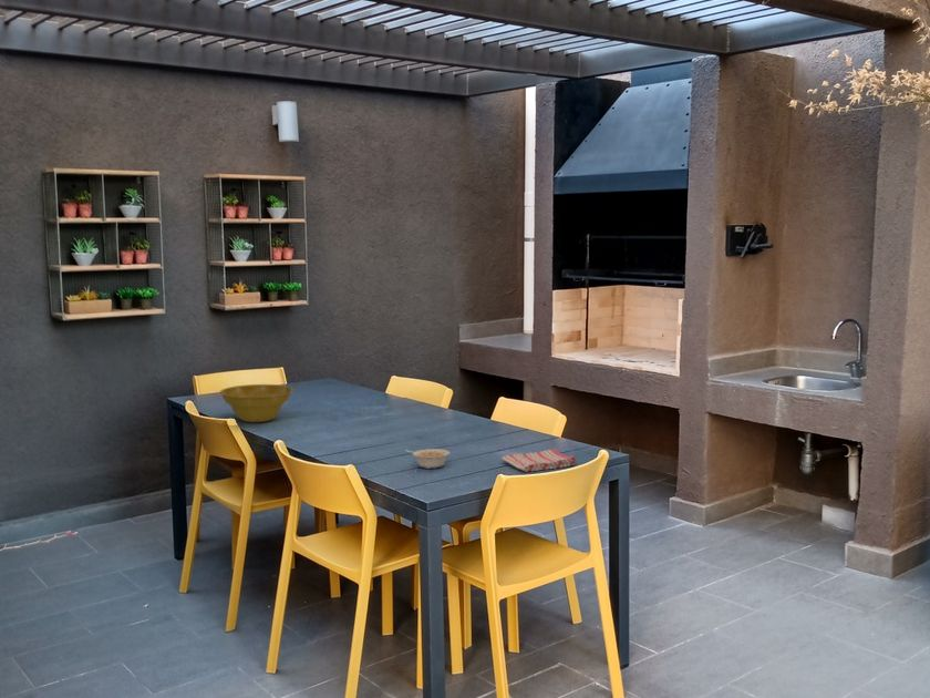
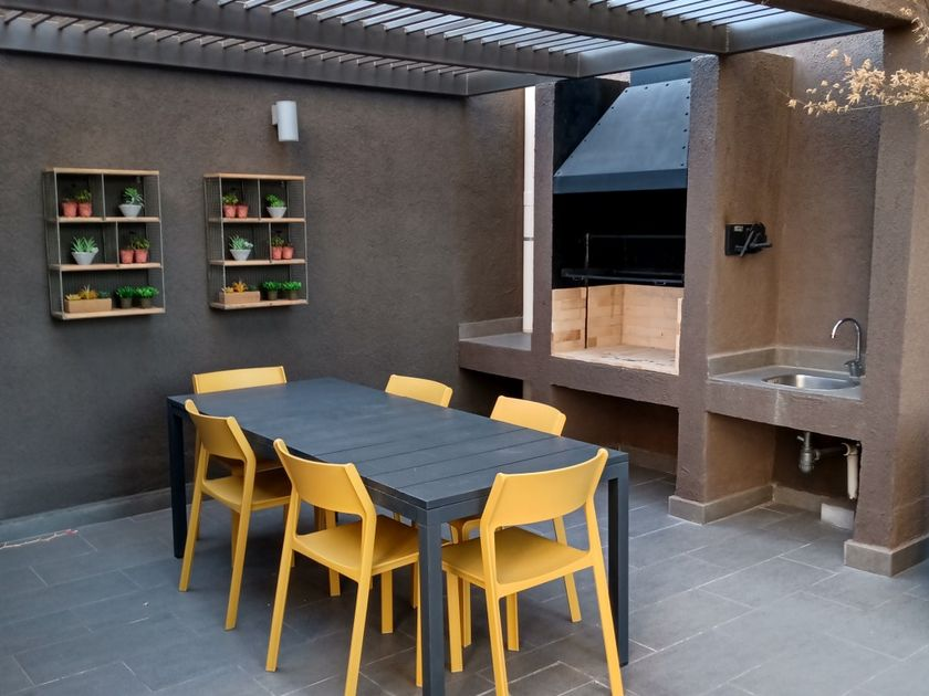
- legume (430, 458)
- dish towel (538, 459)
- planter bowl (257, 404)
